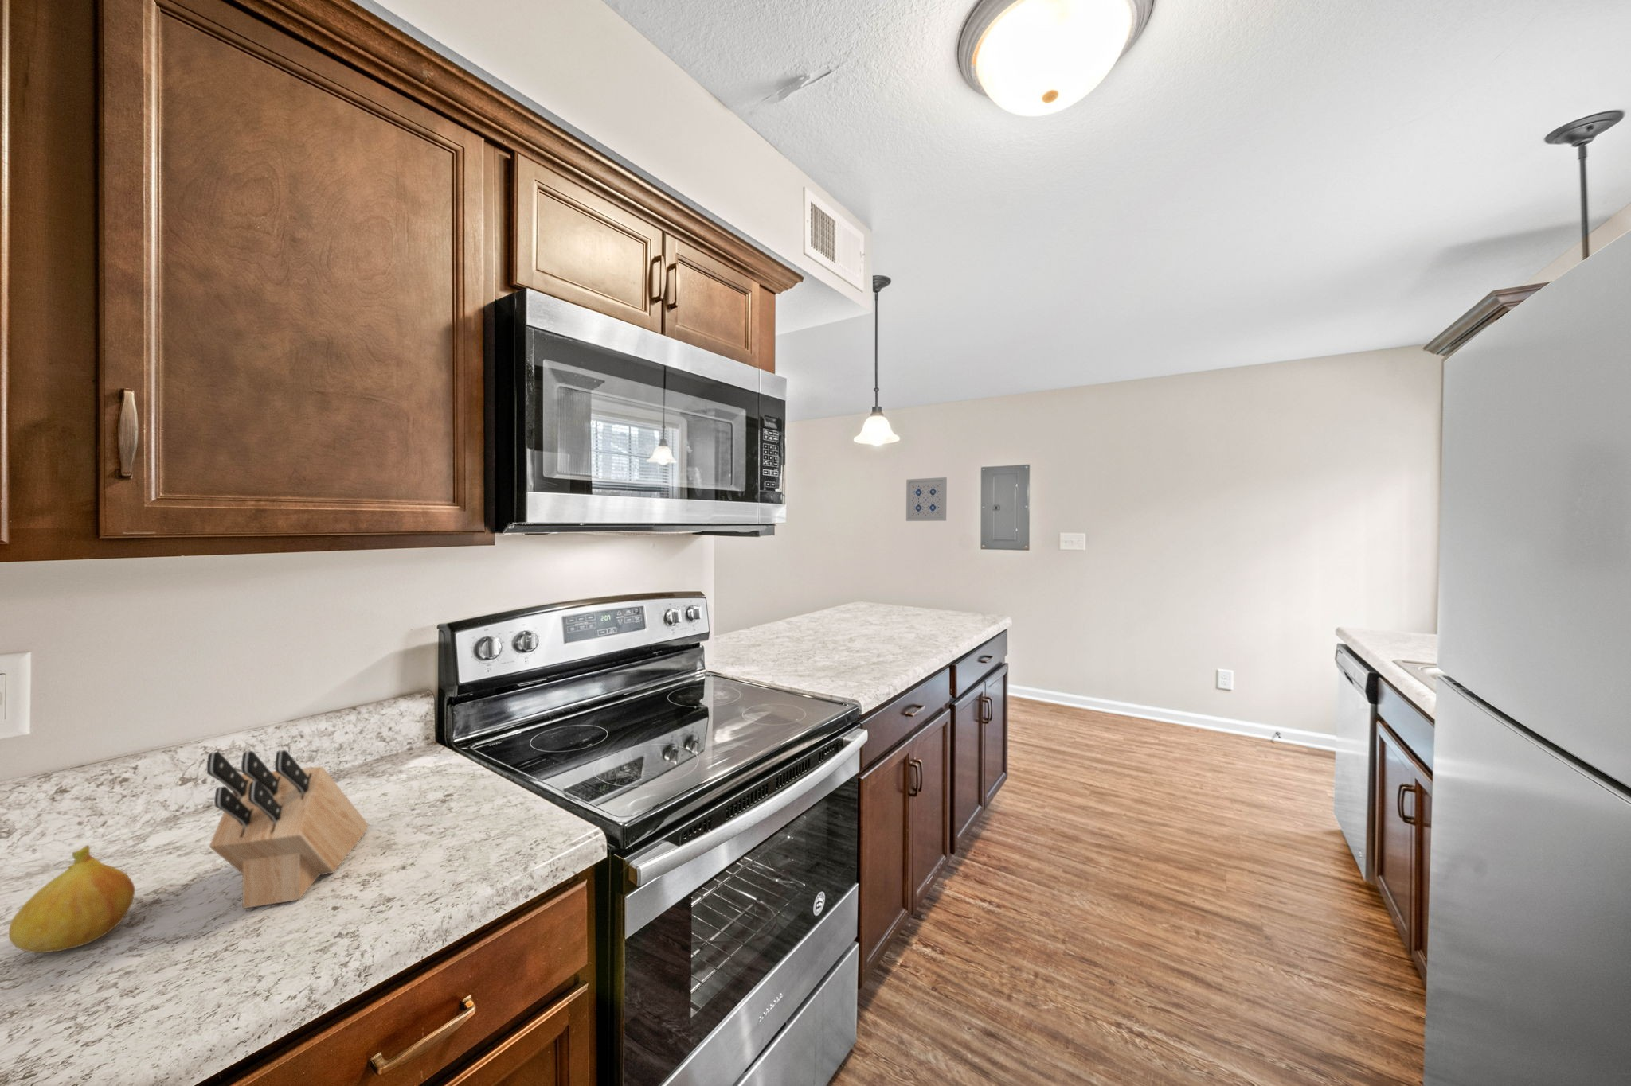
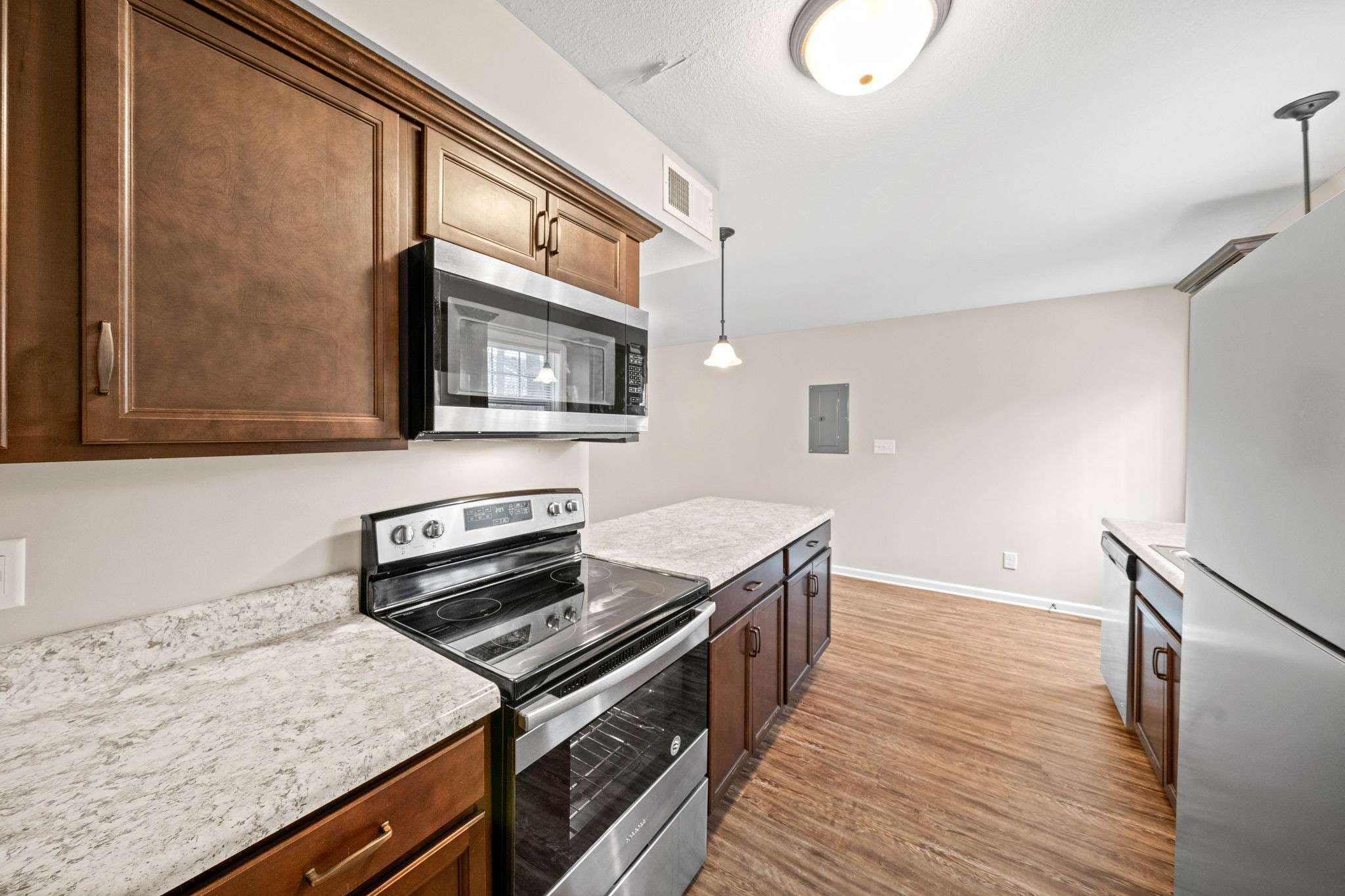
- wall art (925, 499)
- knife block (293, 801)
- fruit (75, 894)
